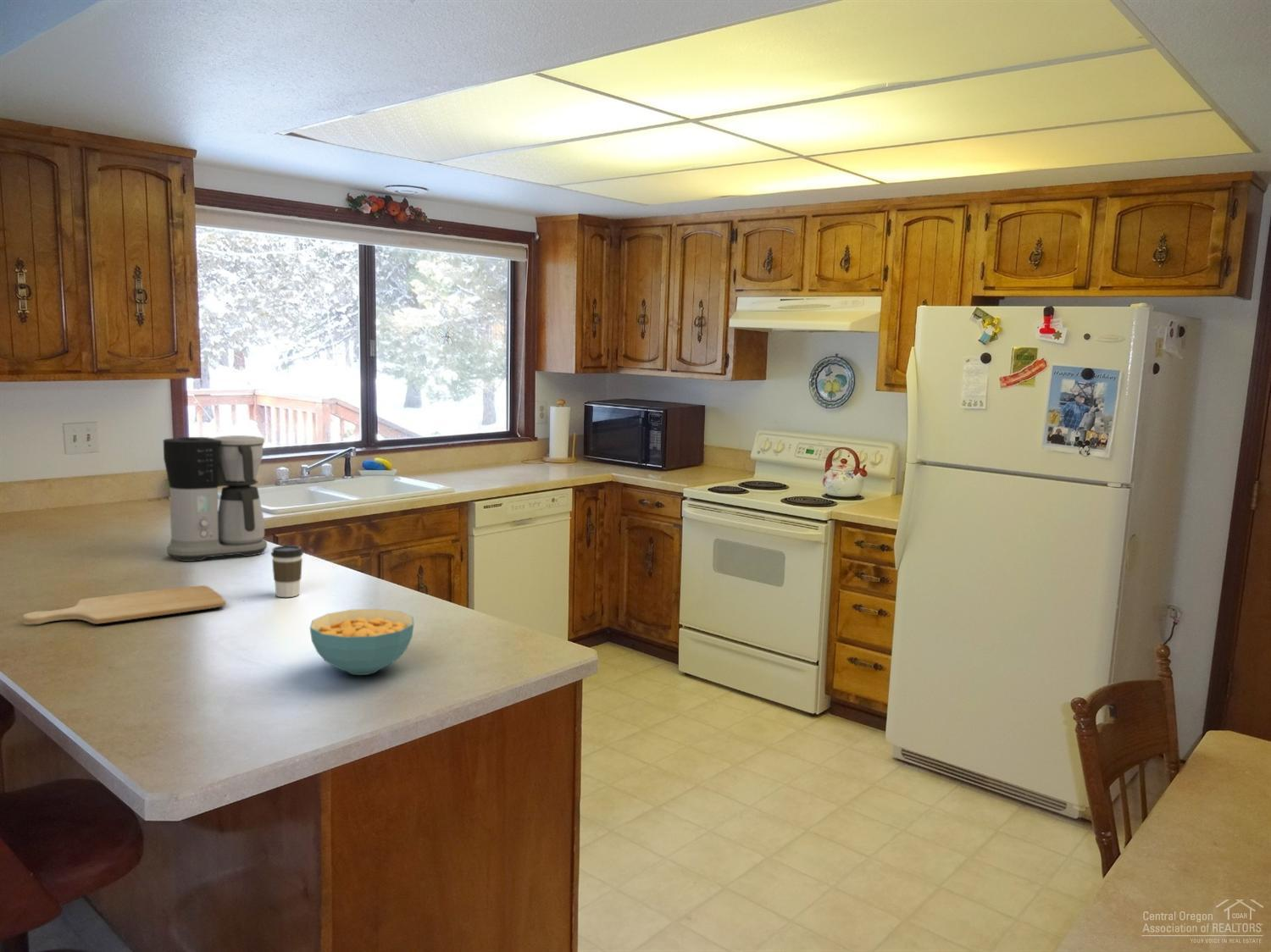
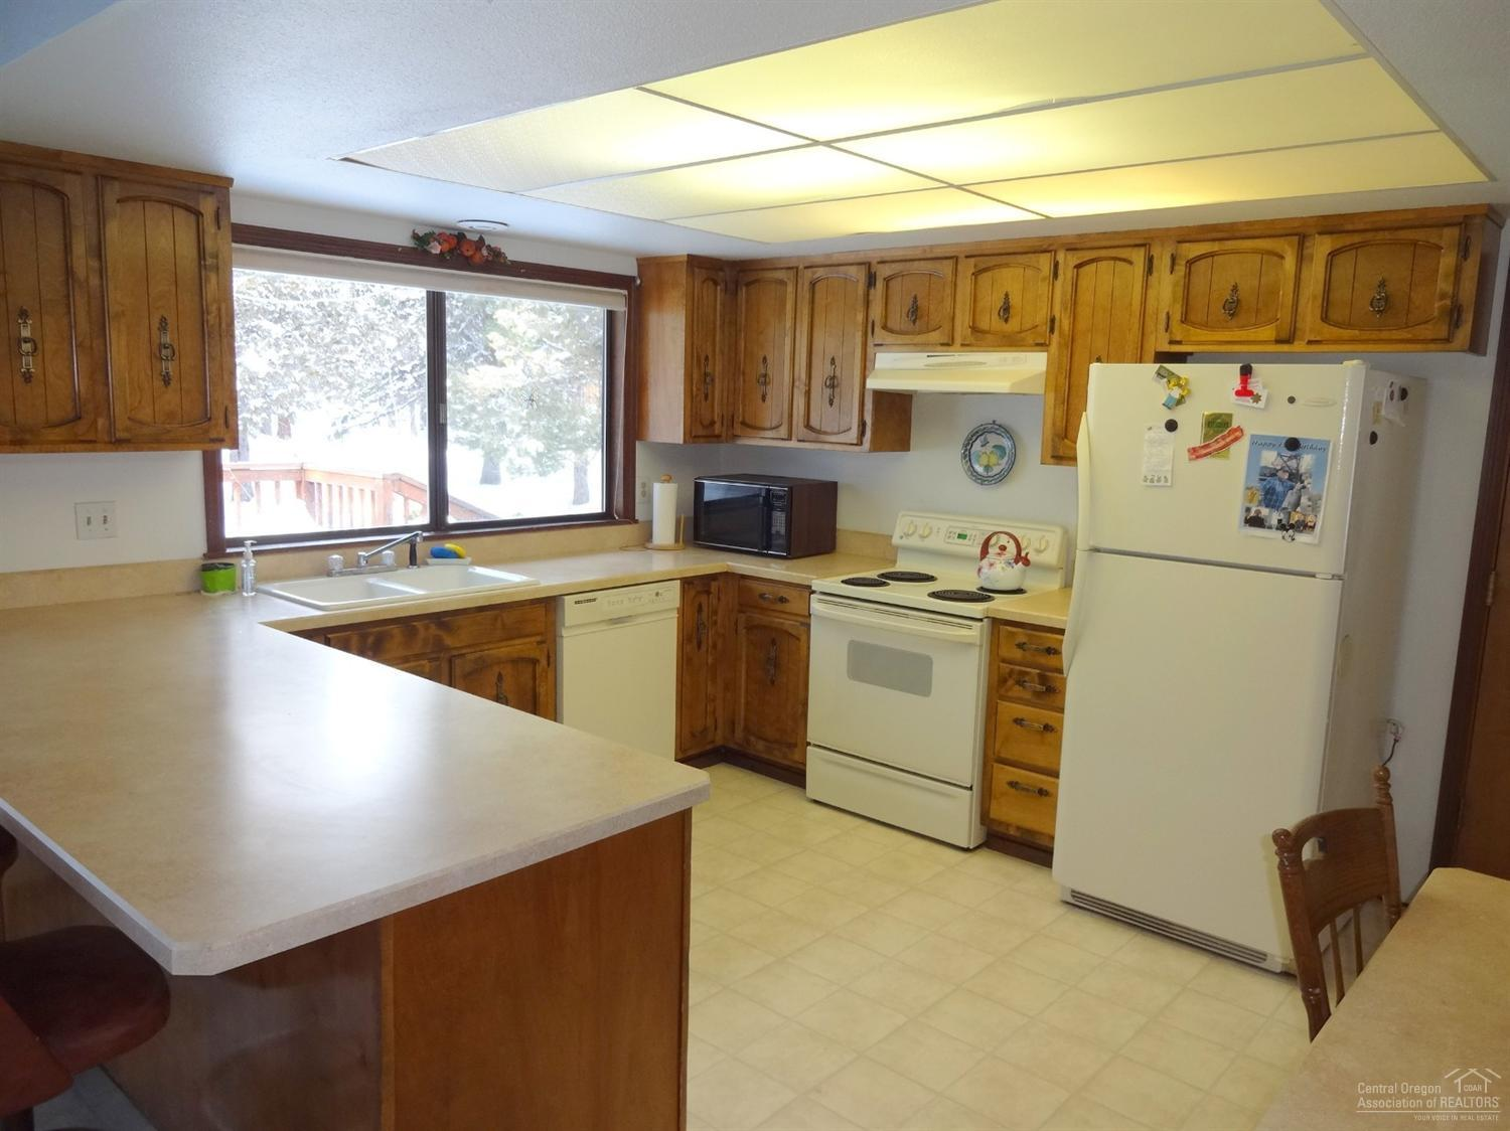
- chopping board (125, 606)
- coffee cup (287, 571)
- coffee maker (217, 496)
- cereal bowl (363, 645)
